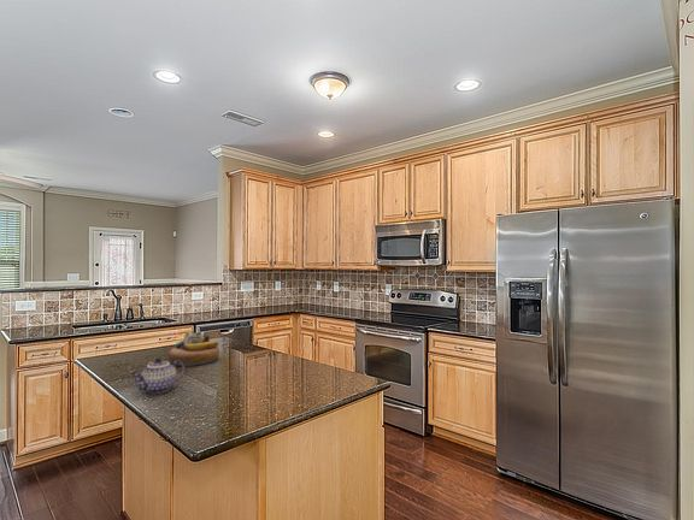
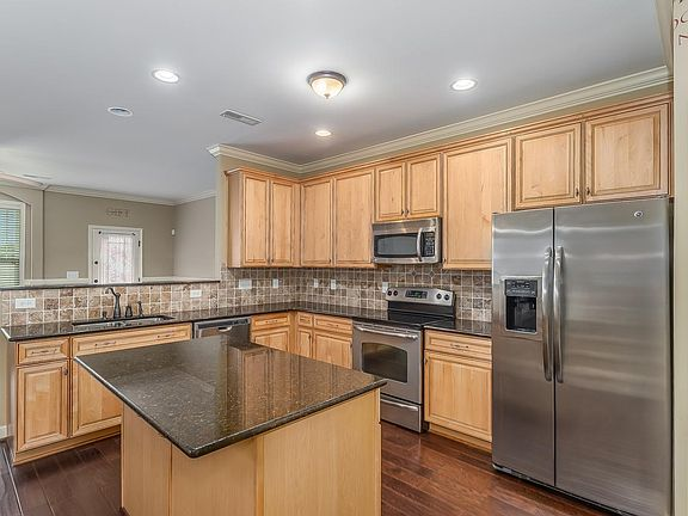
- teapot (158, 373)
- decorative bowl (194, 344)
